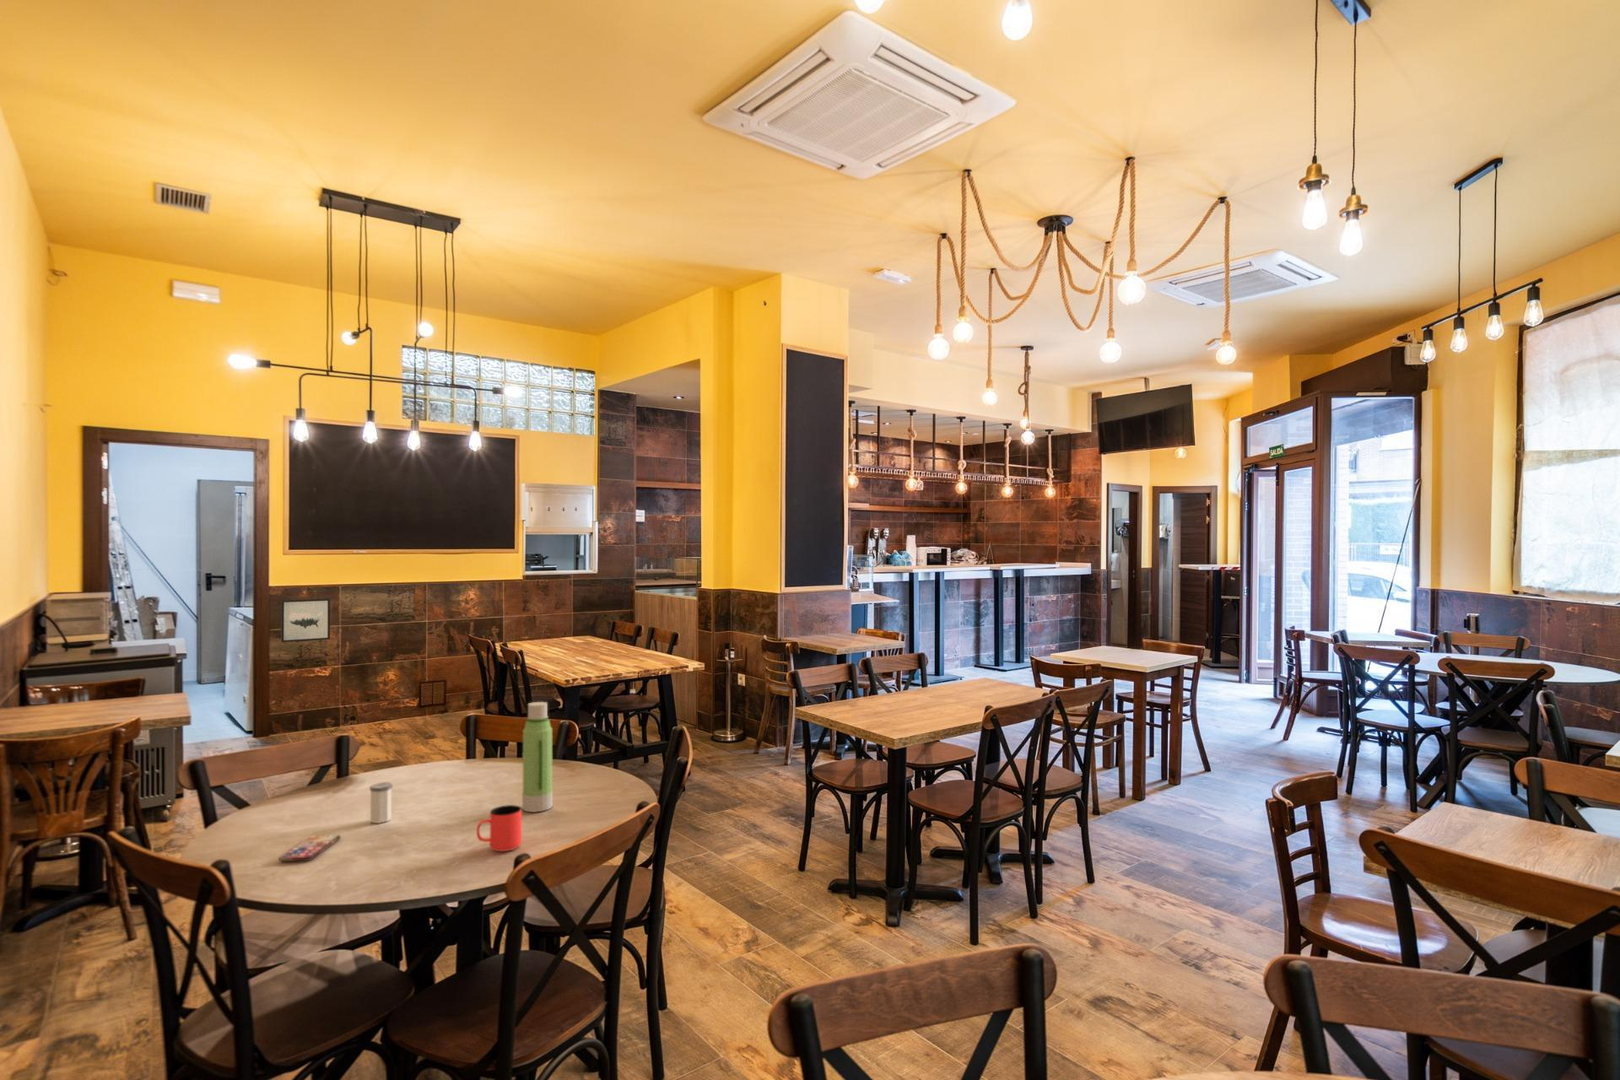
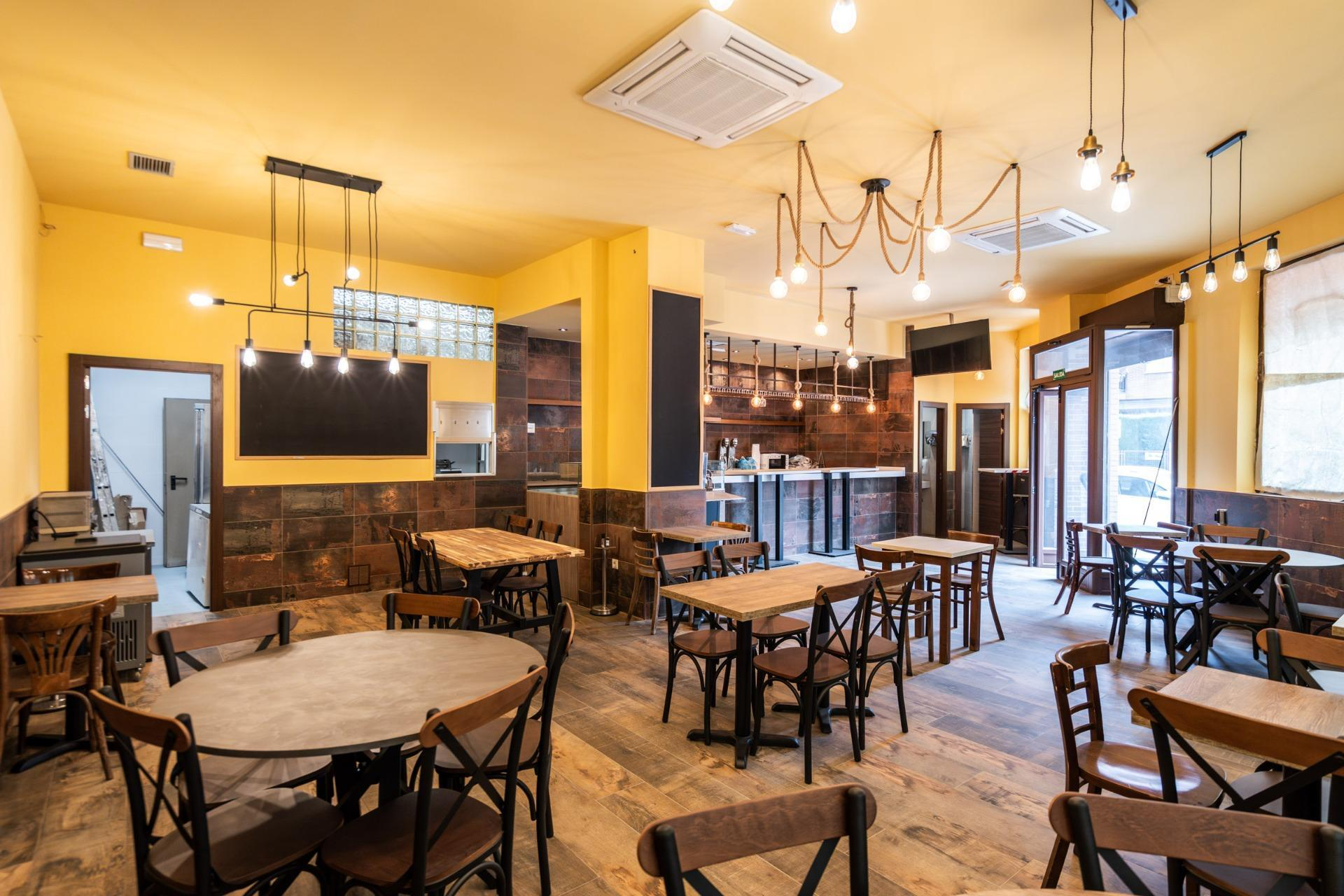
- salt shaker (381, 803)
- water bottle (536, 755)
- smartphone (311, 847)
- wall art (305, 620)
- cup (499, 828)
